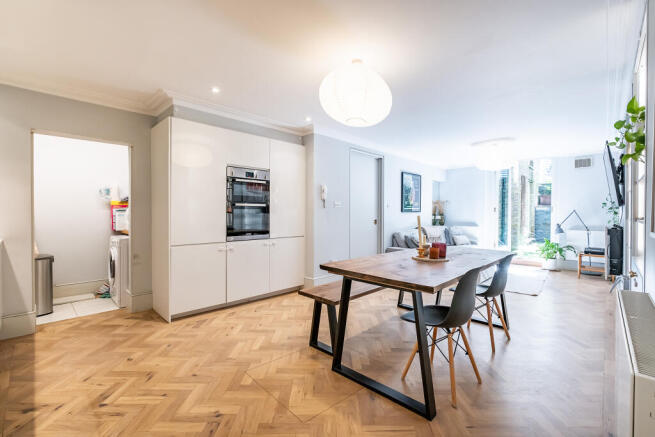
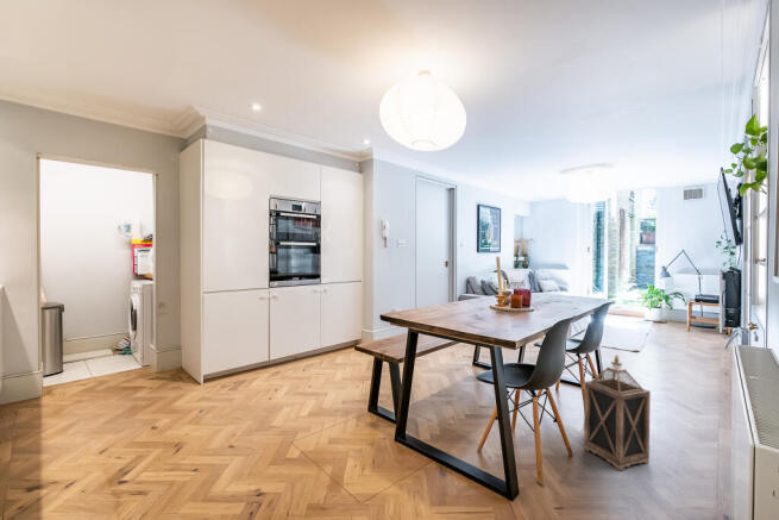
+ lantern (616, 405)
